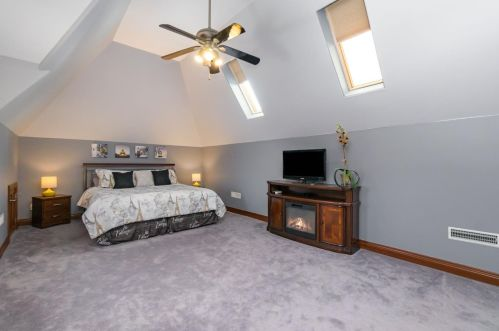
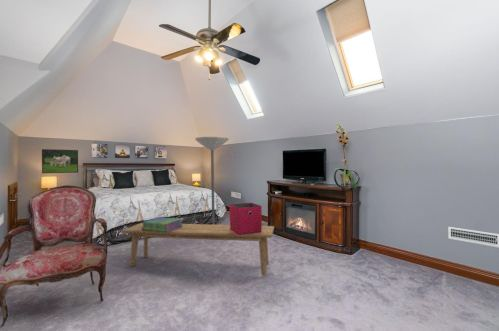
+ bench (199, 238)
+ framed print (60, 161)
+ storage bin (245, 217)
+ armchair (63, 241)
+ stack of books (162, 224)
+ floor lamp (212, 185)
